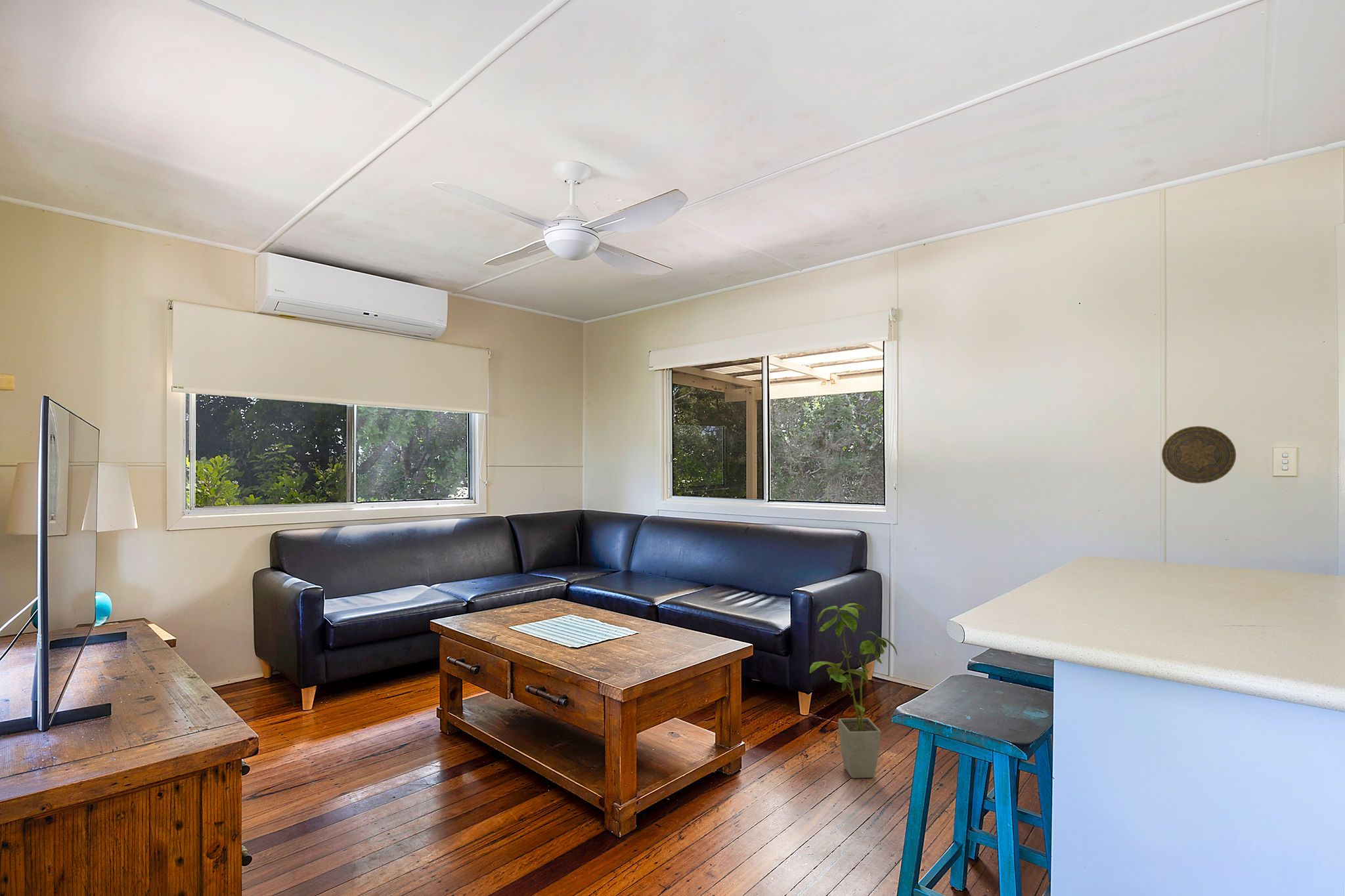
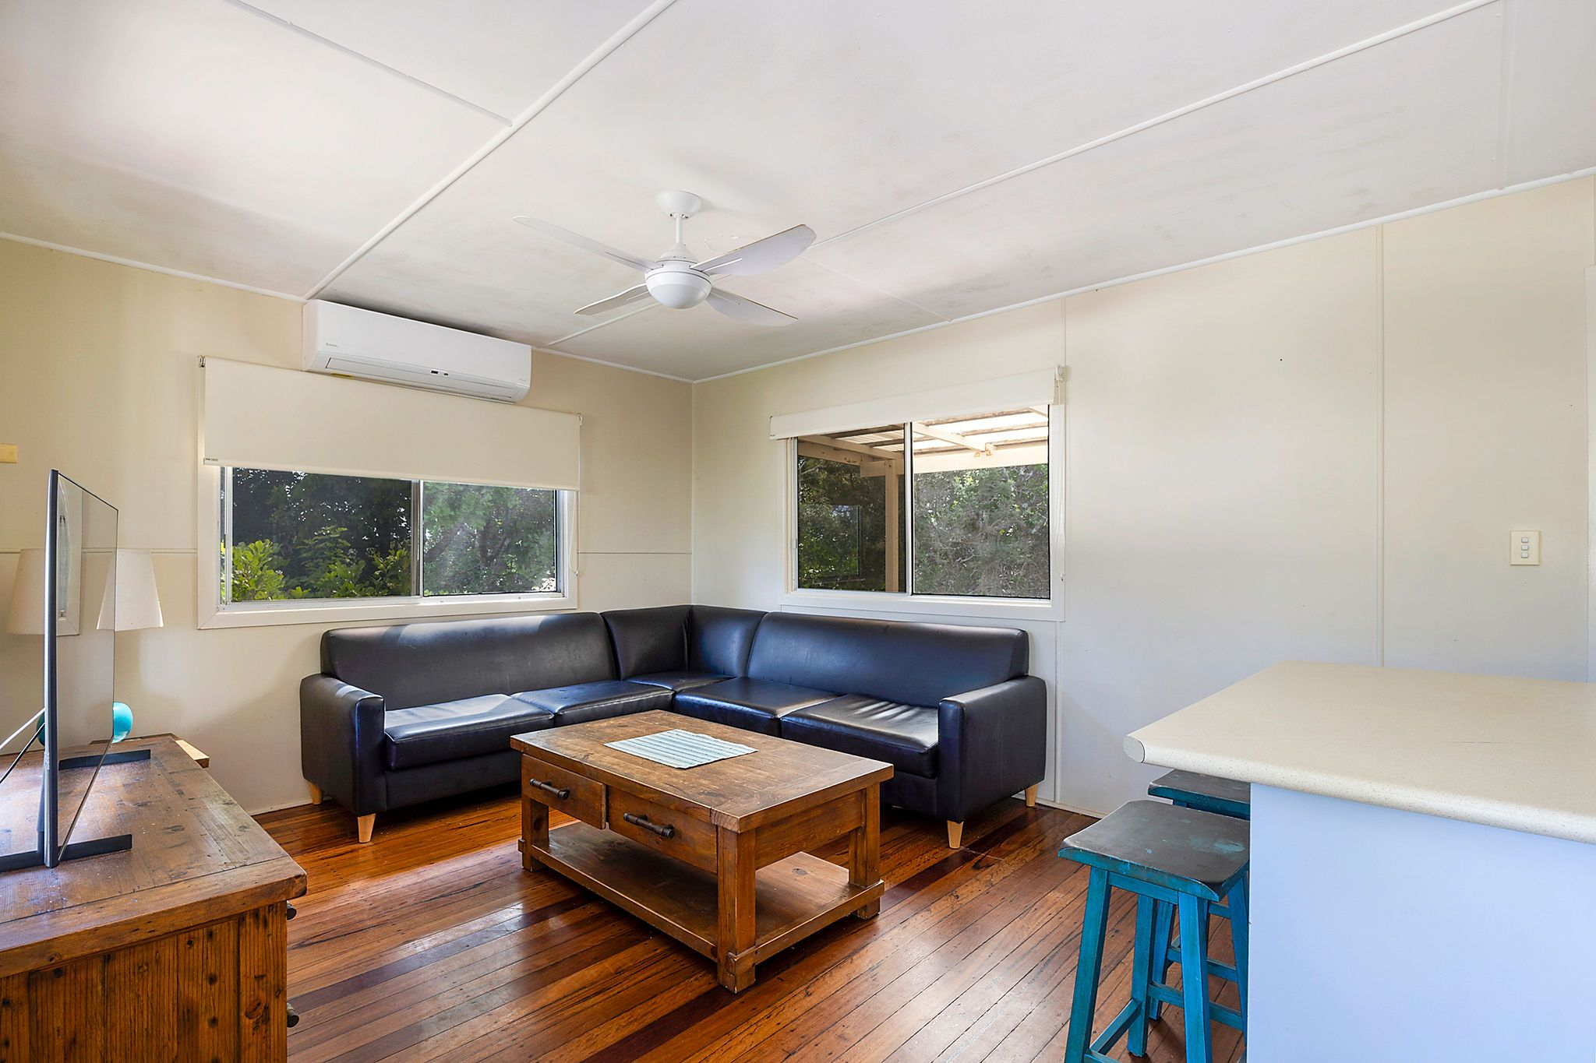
- decorative plate (1197, 454)
- house plant (845, 688)
